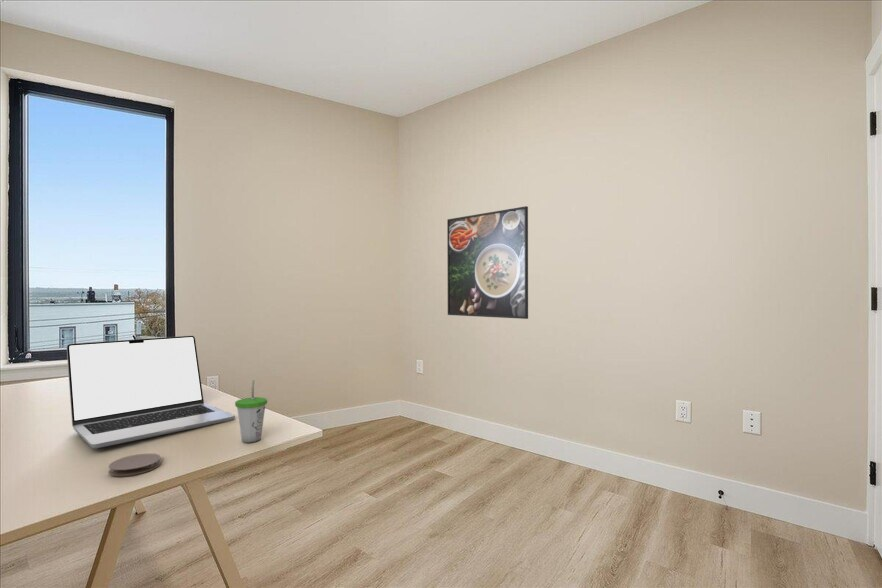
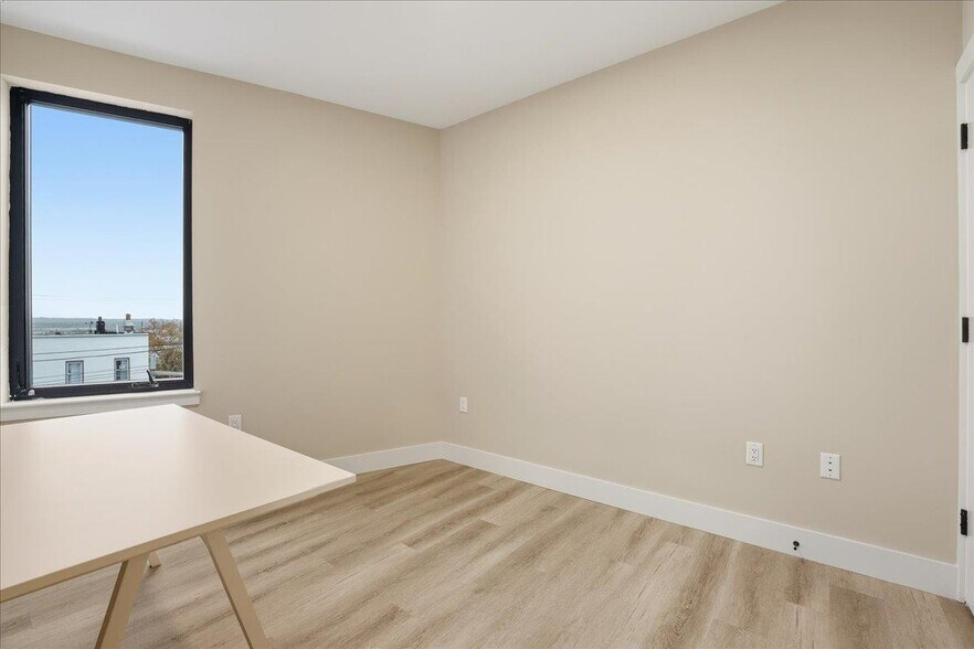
- laptop (152, 382)
- cup (251, 411)
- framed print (484, 265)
- coaster (135, 464)
